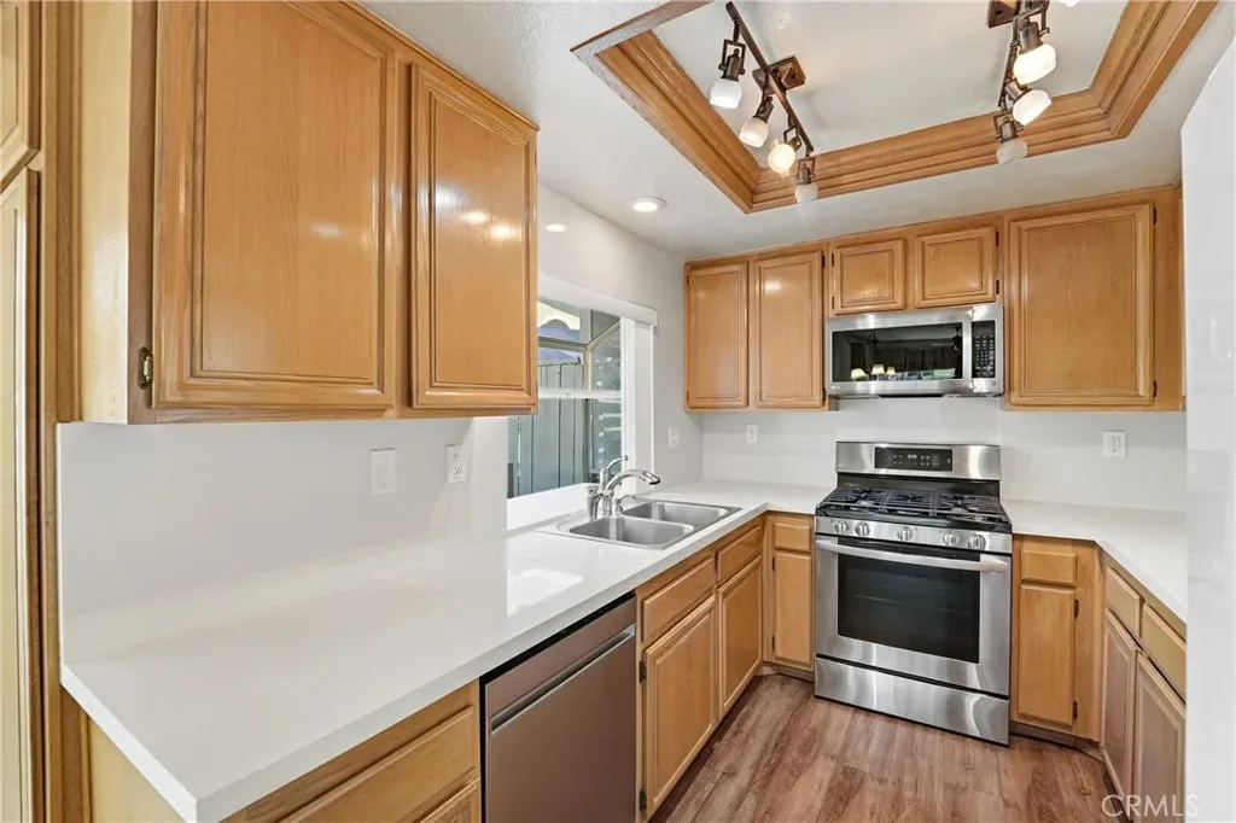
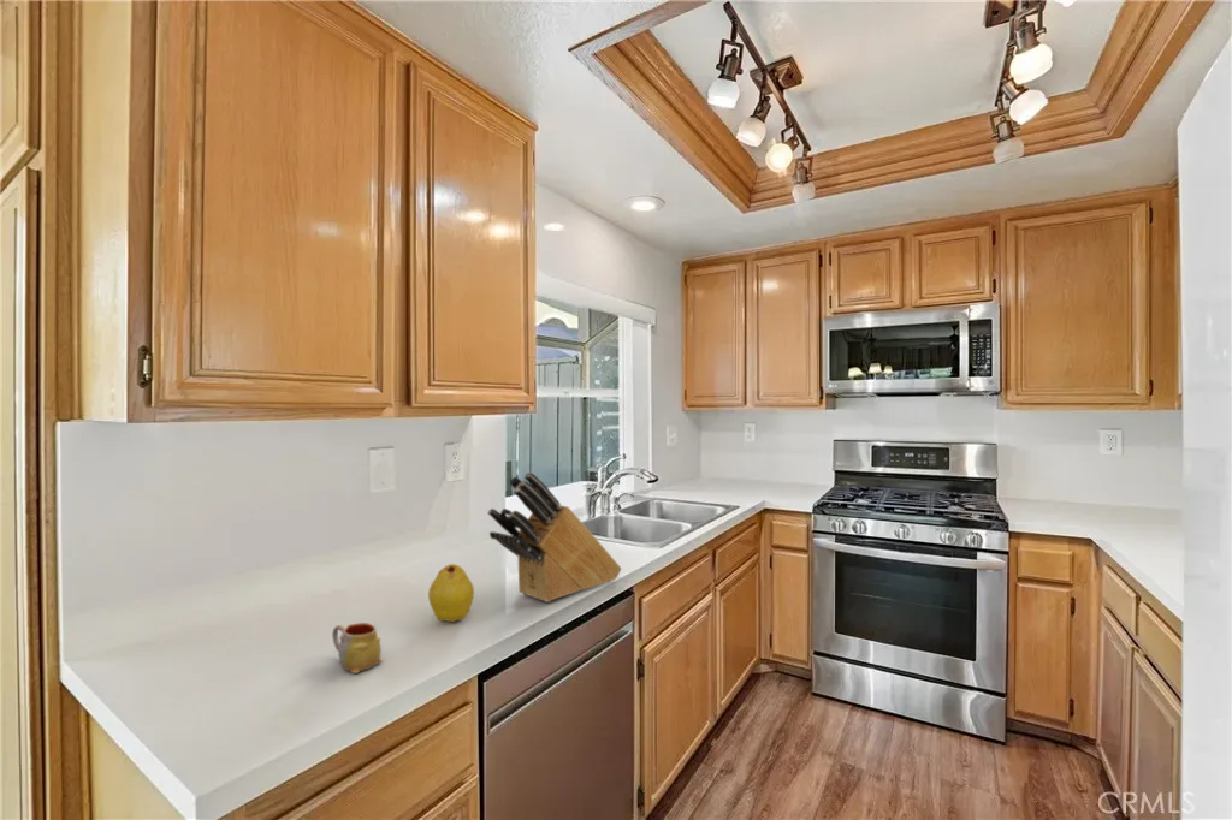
+ fruit (451, 592)
+ knife block (557, 529)
+ mug (353, 642)
